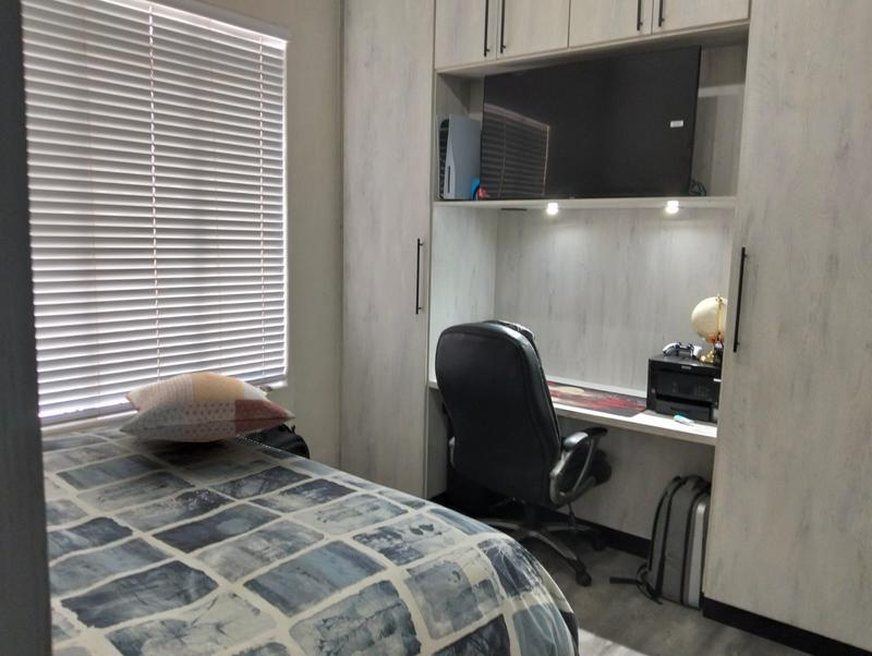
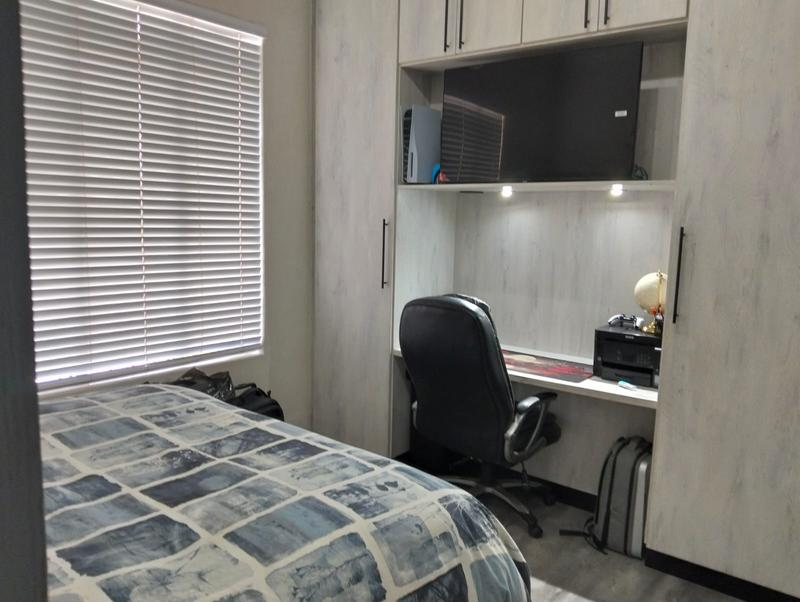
- decorative pillow (206, 405)
